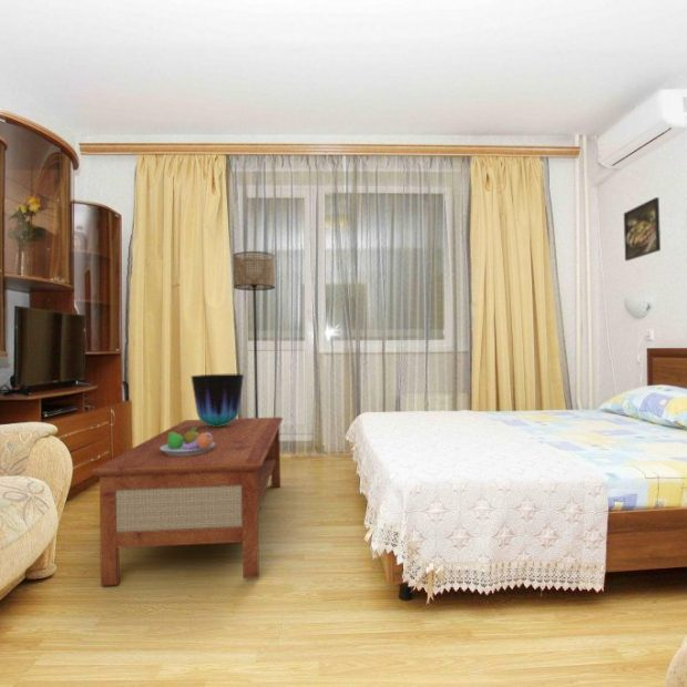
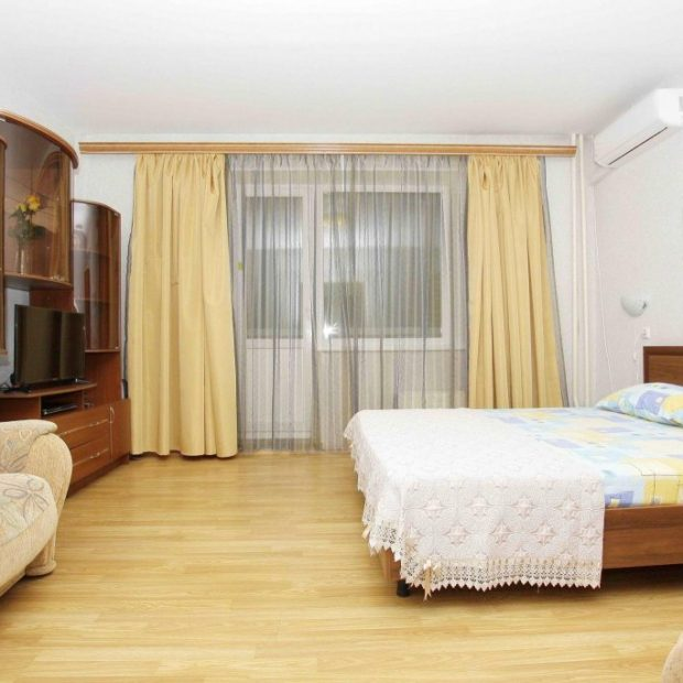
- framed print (640, 230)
- floor lamp (255, 360)
- coffee table (213, 479)
- vase (217, 400)
- fruit bowl (186, 440)
